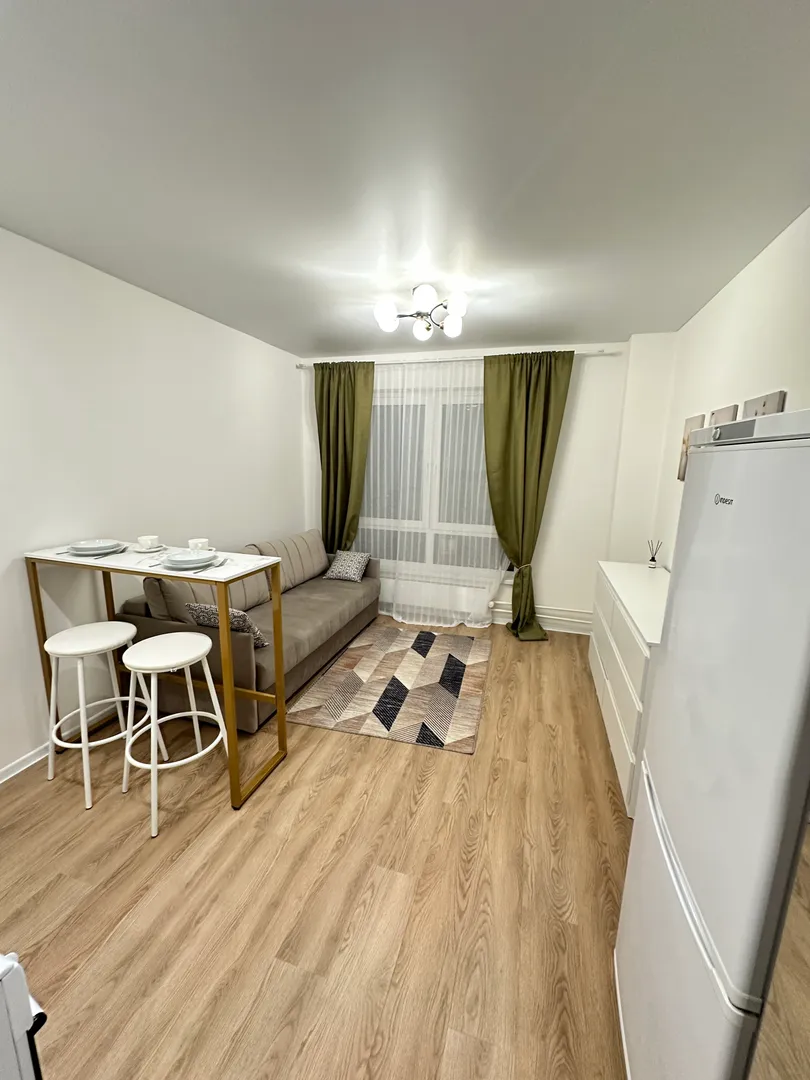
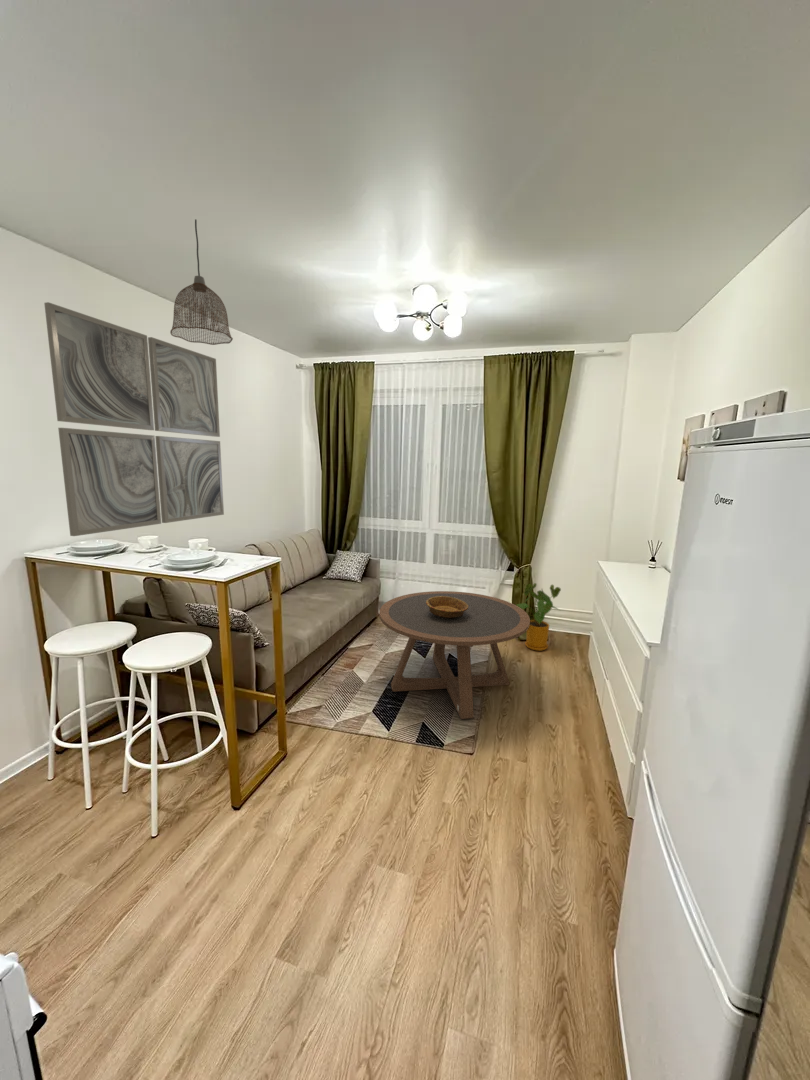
+ pendant lamp (199, 279)
+ house plant (536, 617)
+ decorative bowl (446, 608)
+ coffee table (451, 644)
+ wall art (155, 430)
